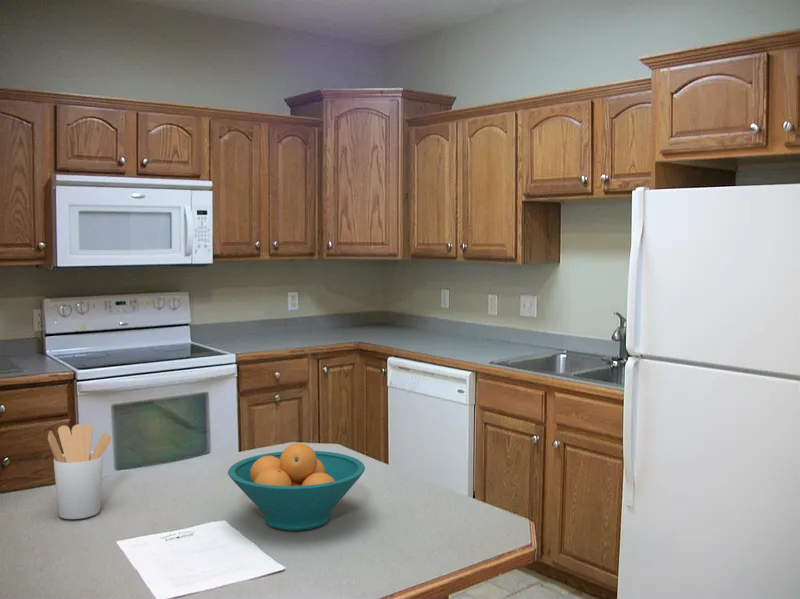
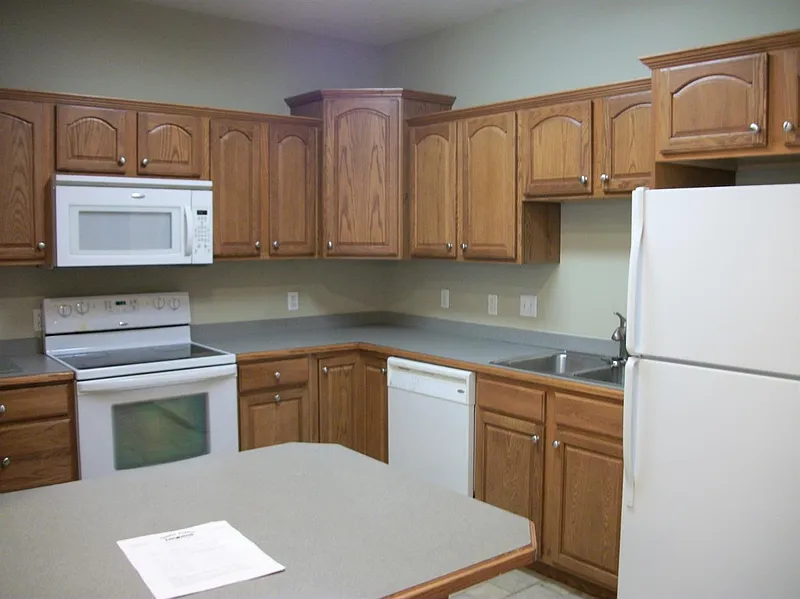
- utensil holder (77, 468)
- fruit bowl (297, 481)
